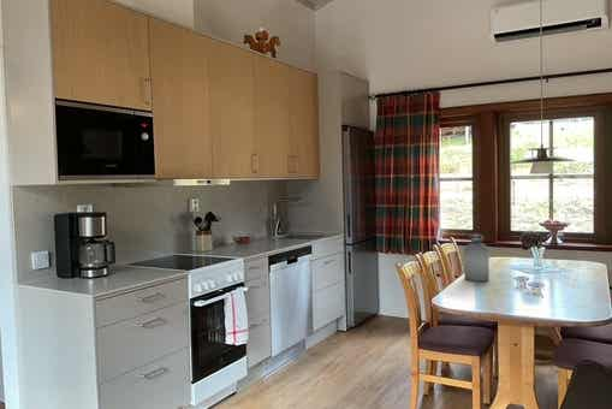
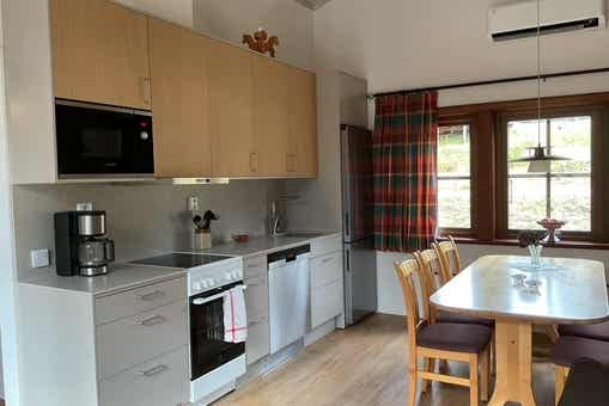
- bottle (476, 255)
